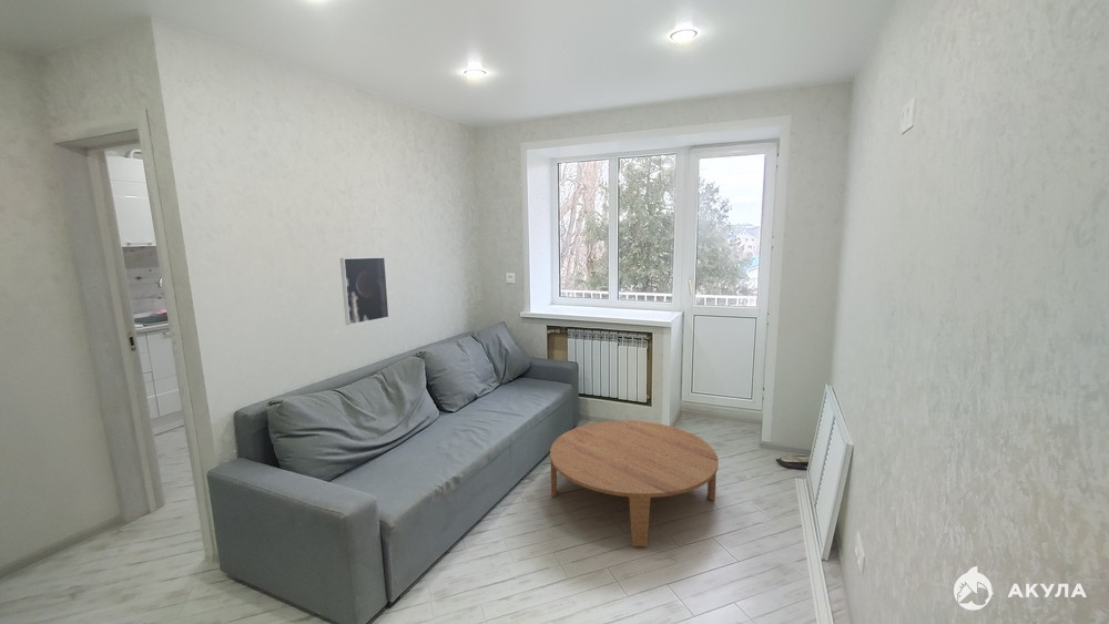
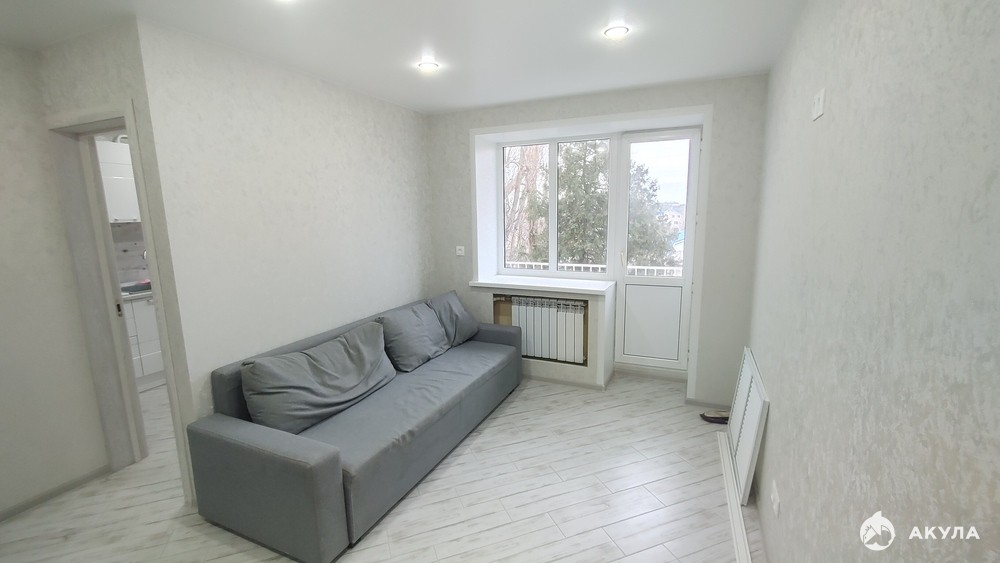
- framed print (366, 289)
- coffee table (631, 472)
